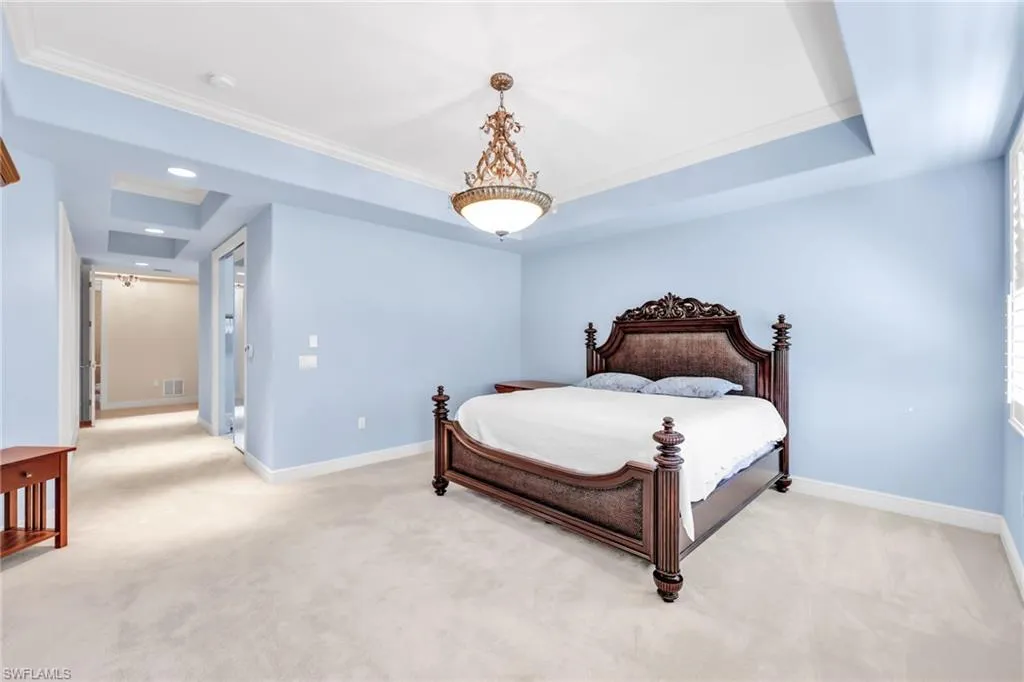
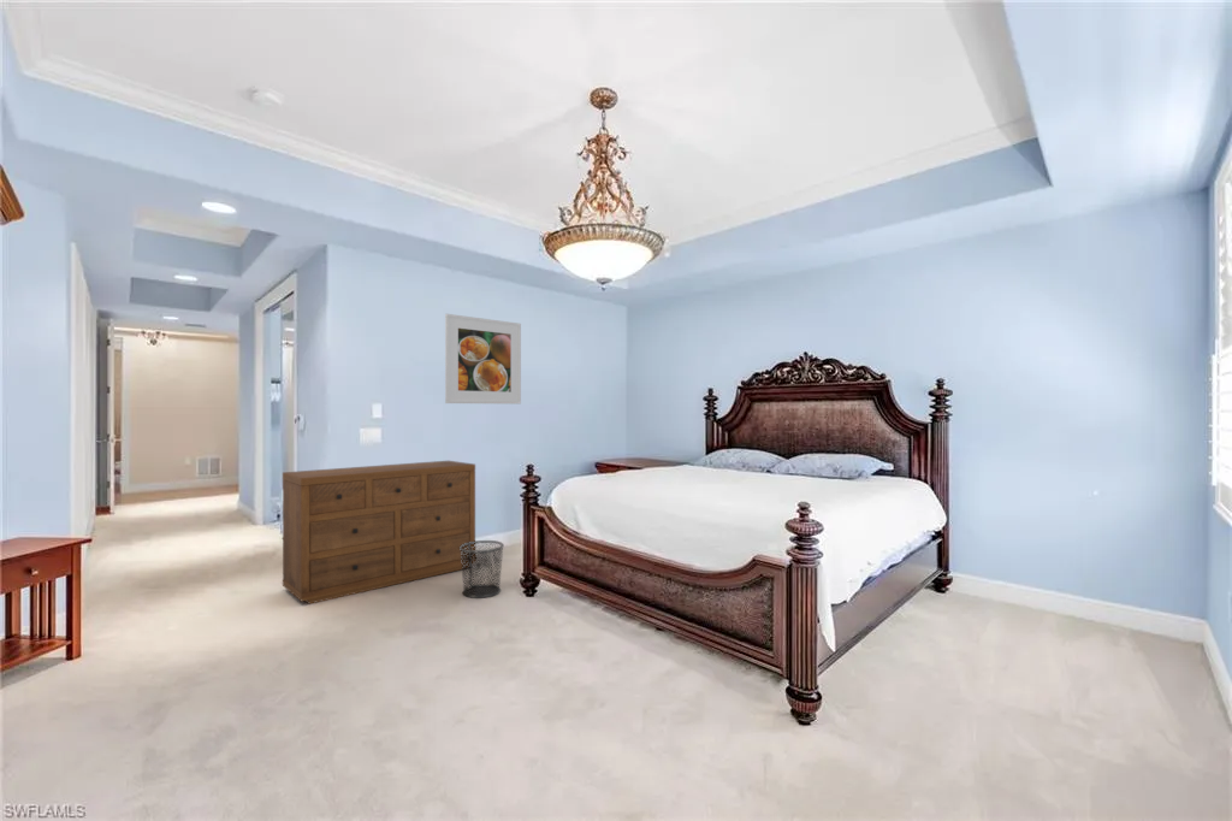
+ waste bin (481, 568)
+ dresser (386, 522)
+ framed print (485, 361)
